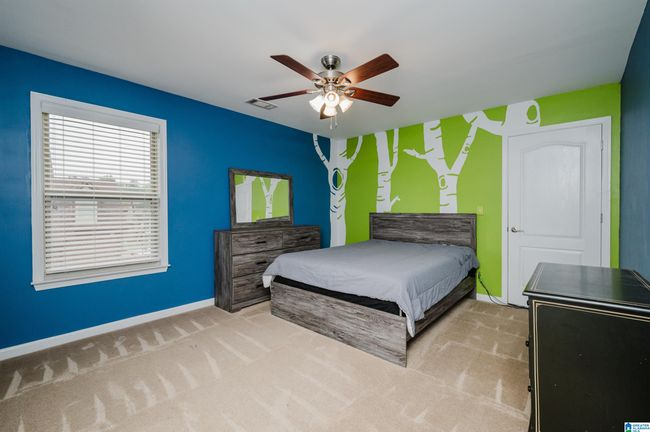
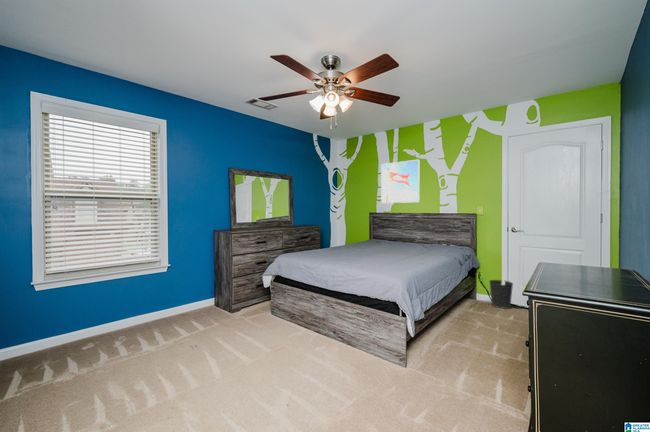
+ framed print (399, 182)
+ wastebasket (500, 294)
